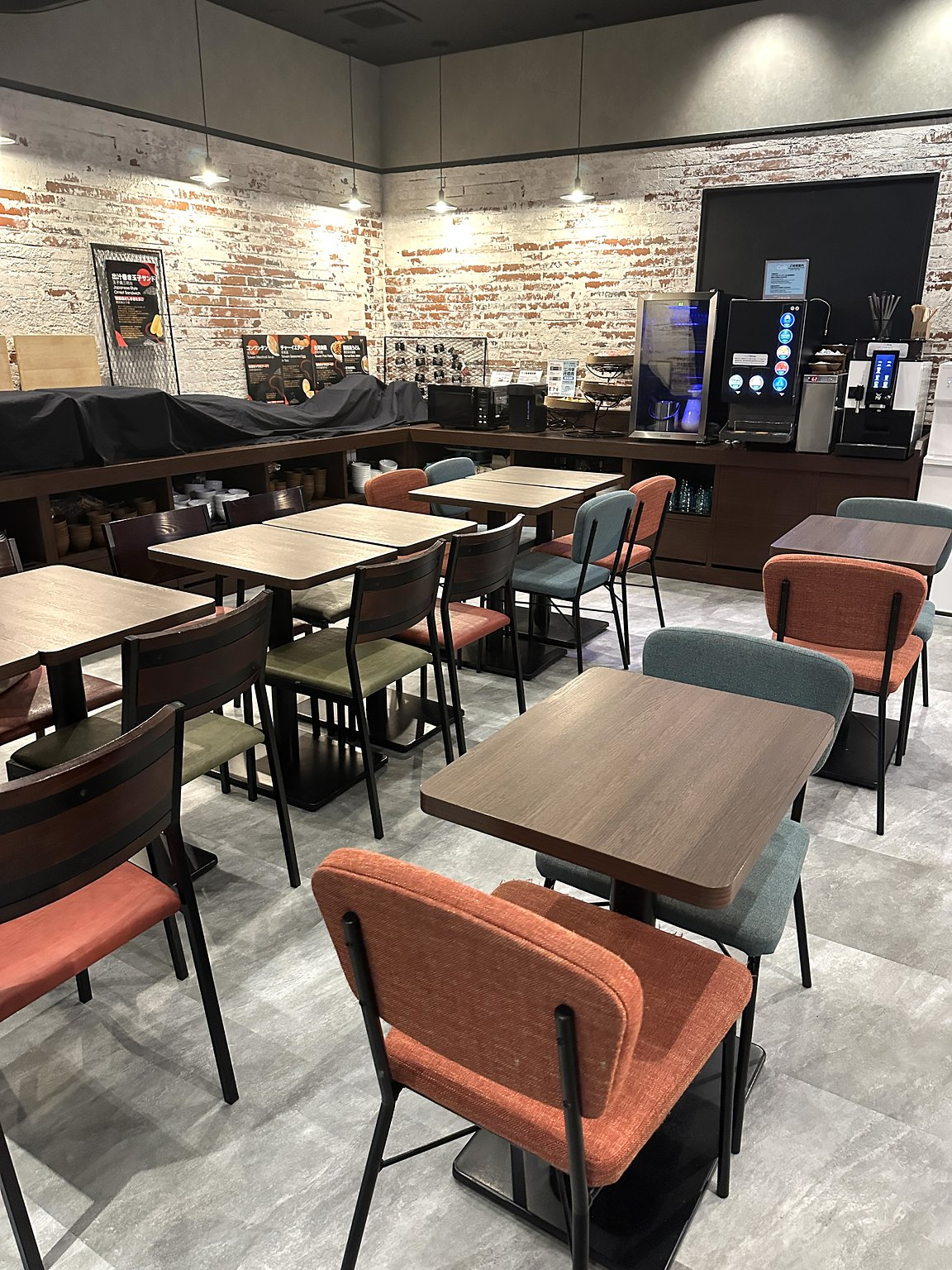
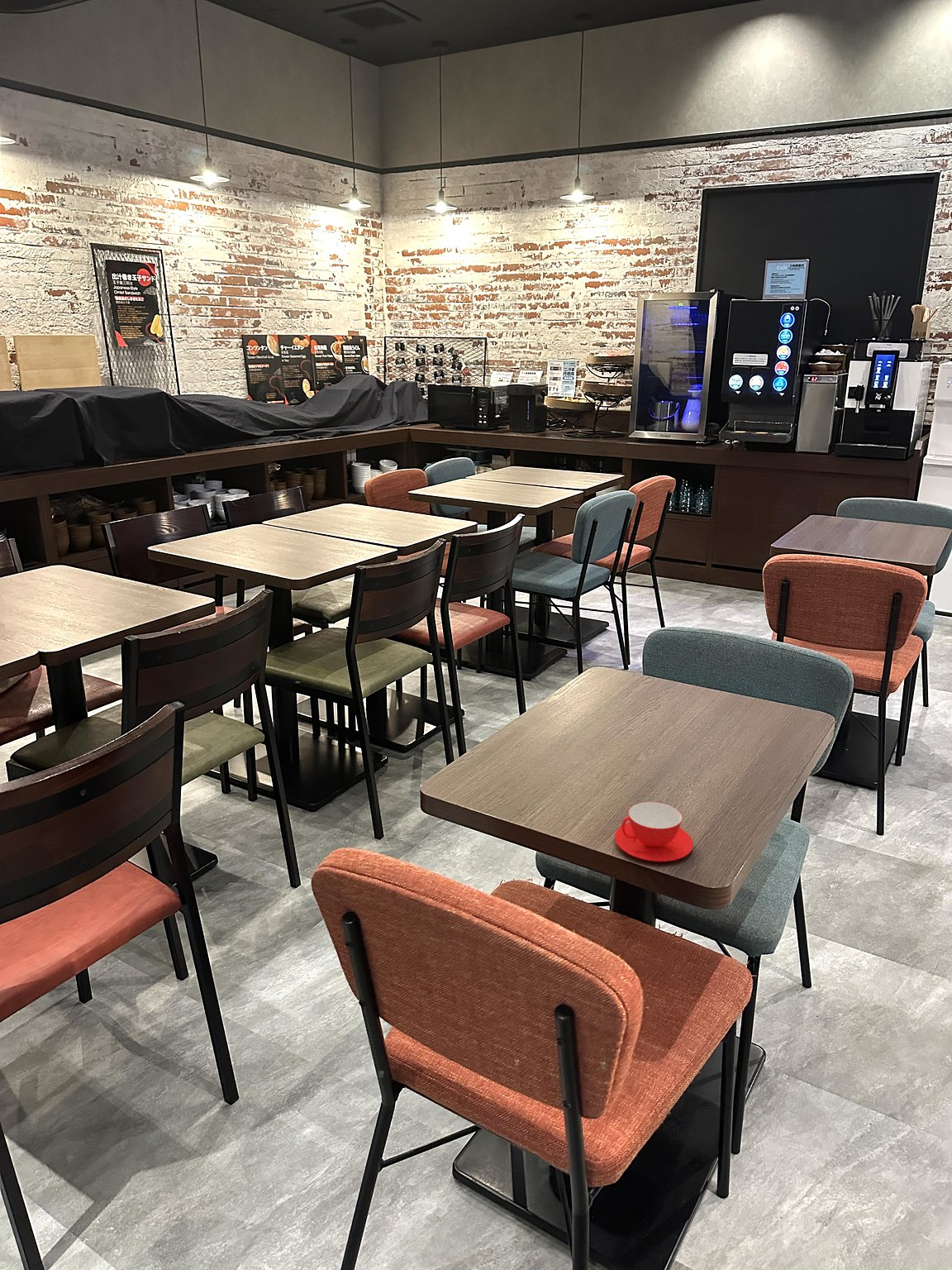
+ teacup (654, 829)
